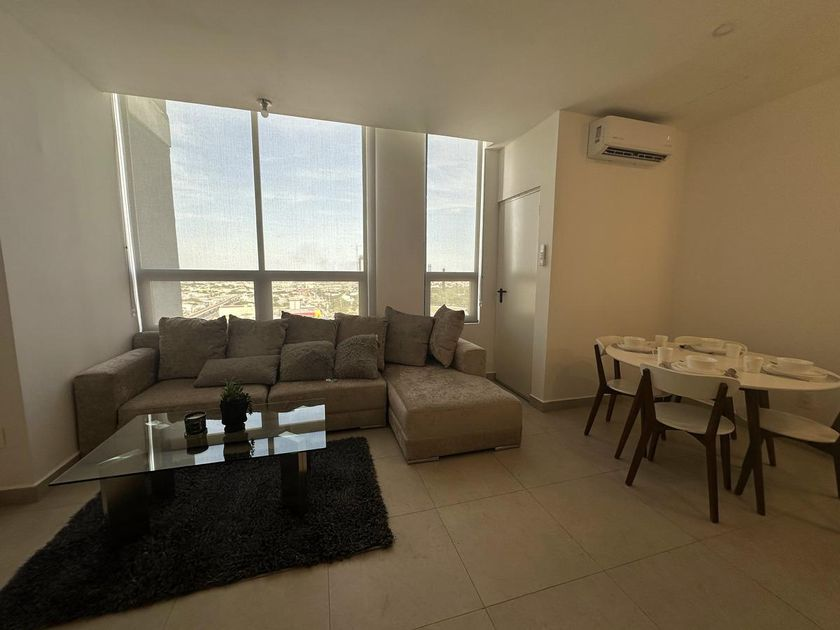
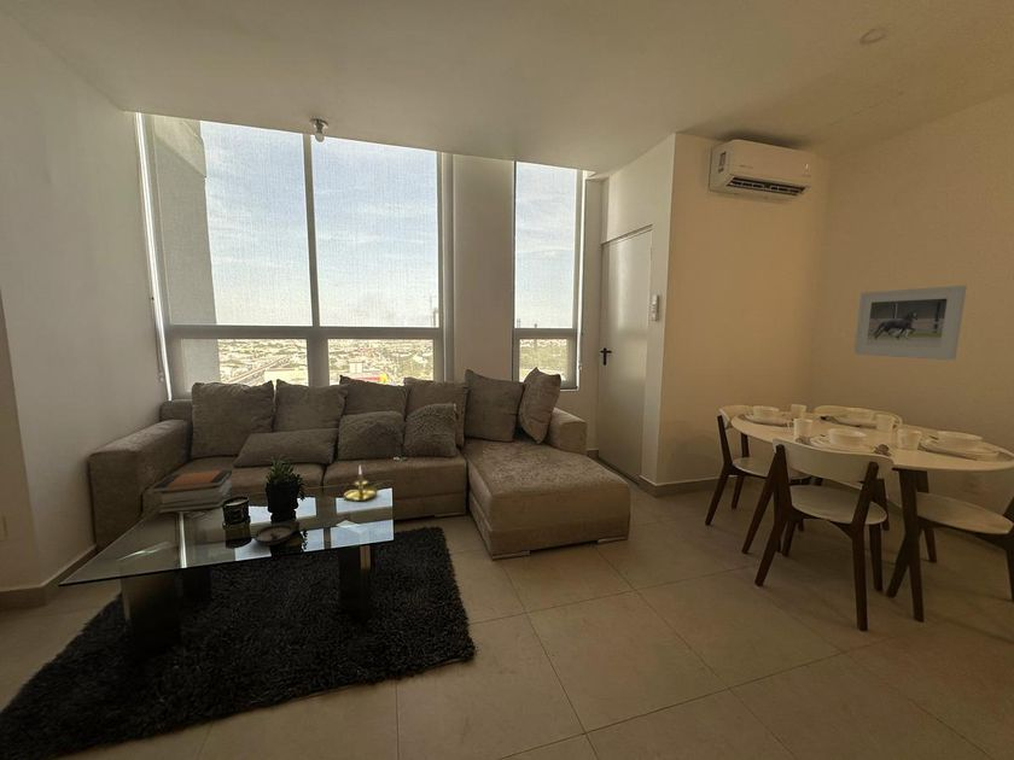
+ book stack (196, 491)
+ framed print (904, 323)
+ saucer (274, 536)
+ candle holder (362, 480)
